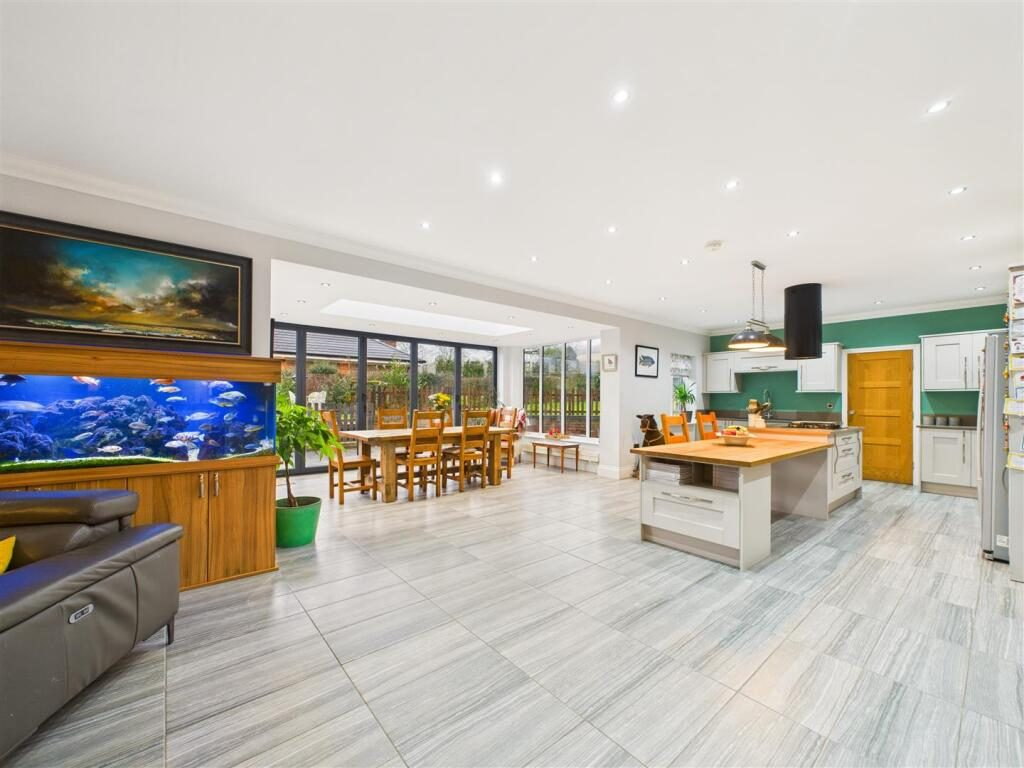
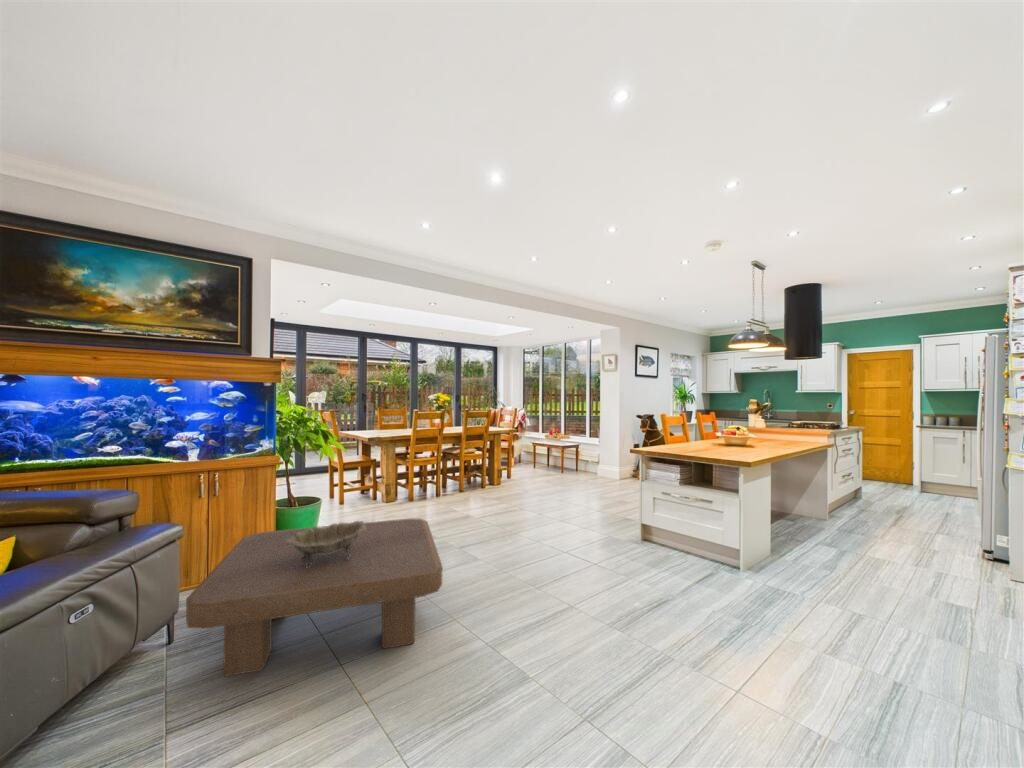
+ coffee table (333, 586)
+ decorative bowl (327, 543)
